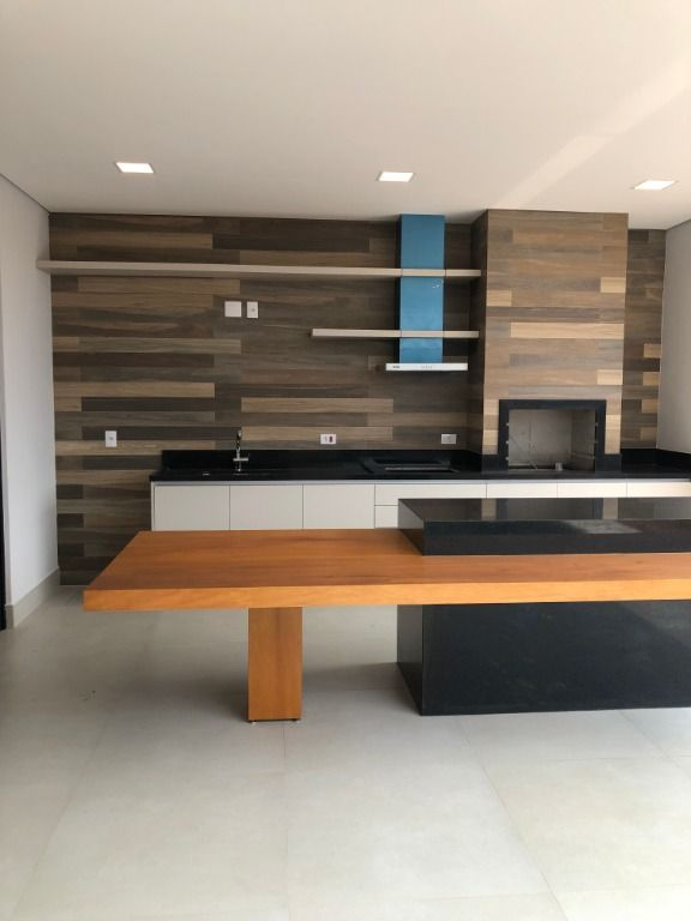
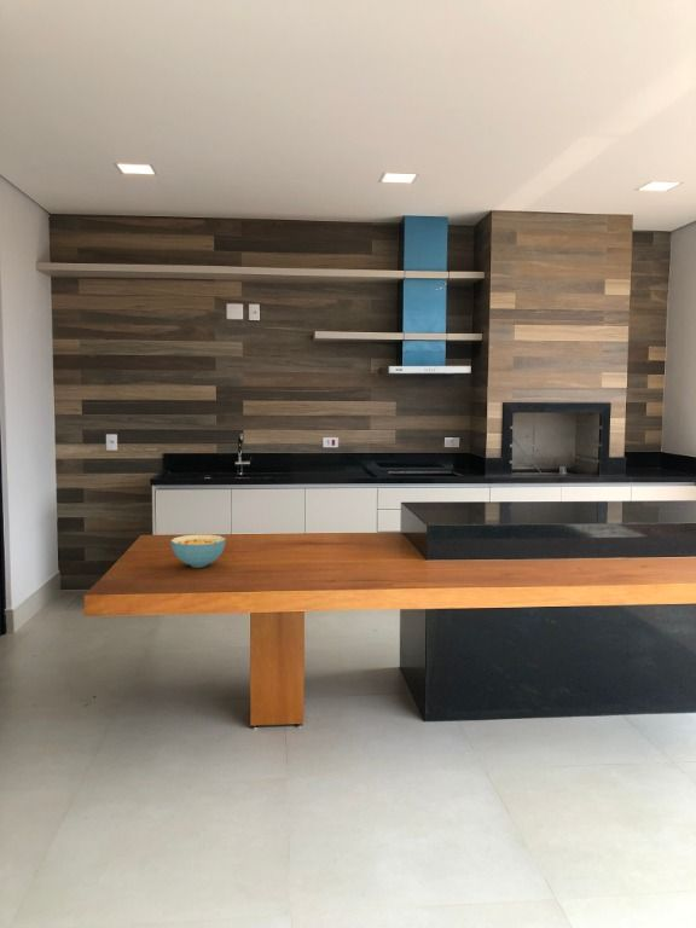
+ cereal bowl (198, 552)
